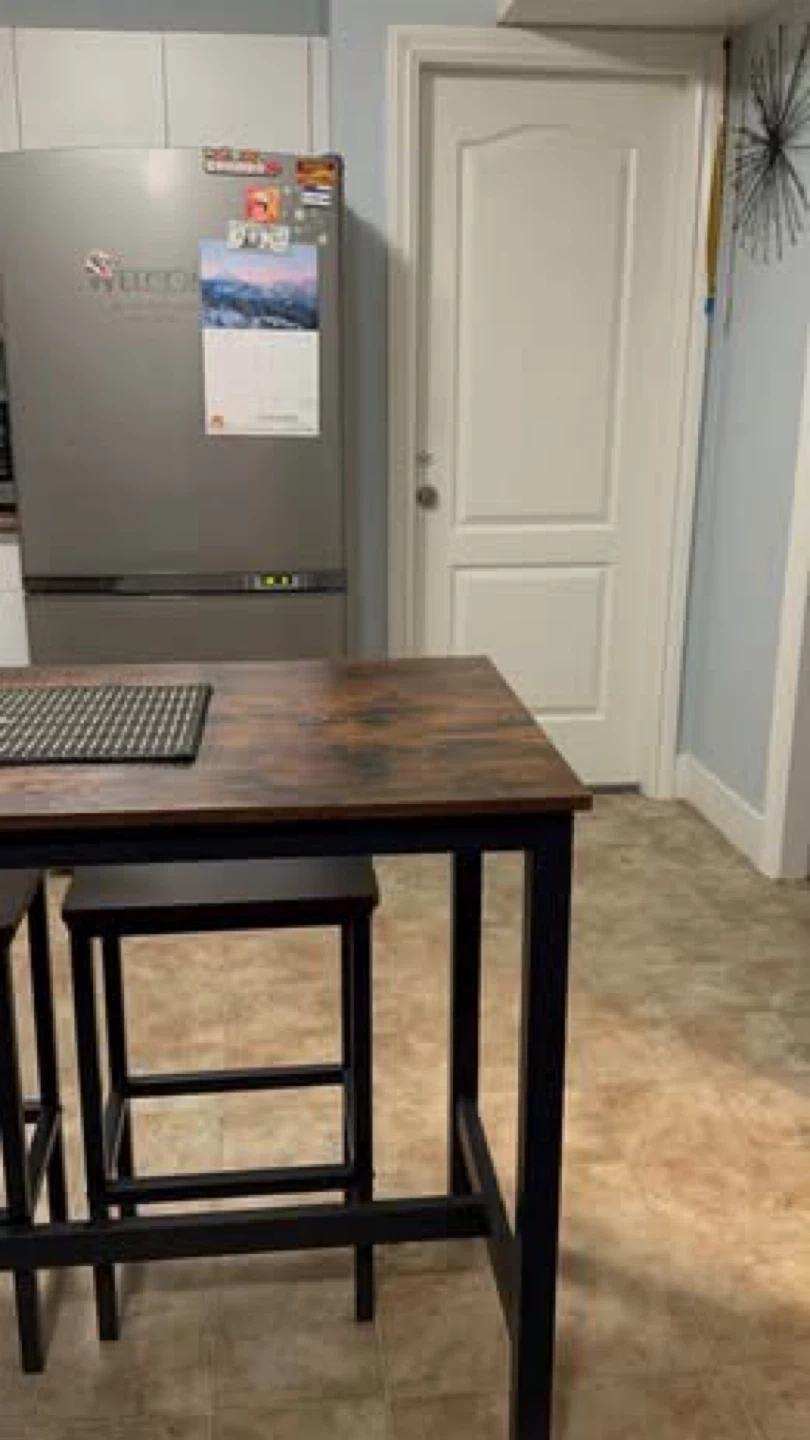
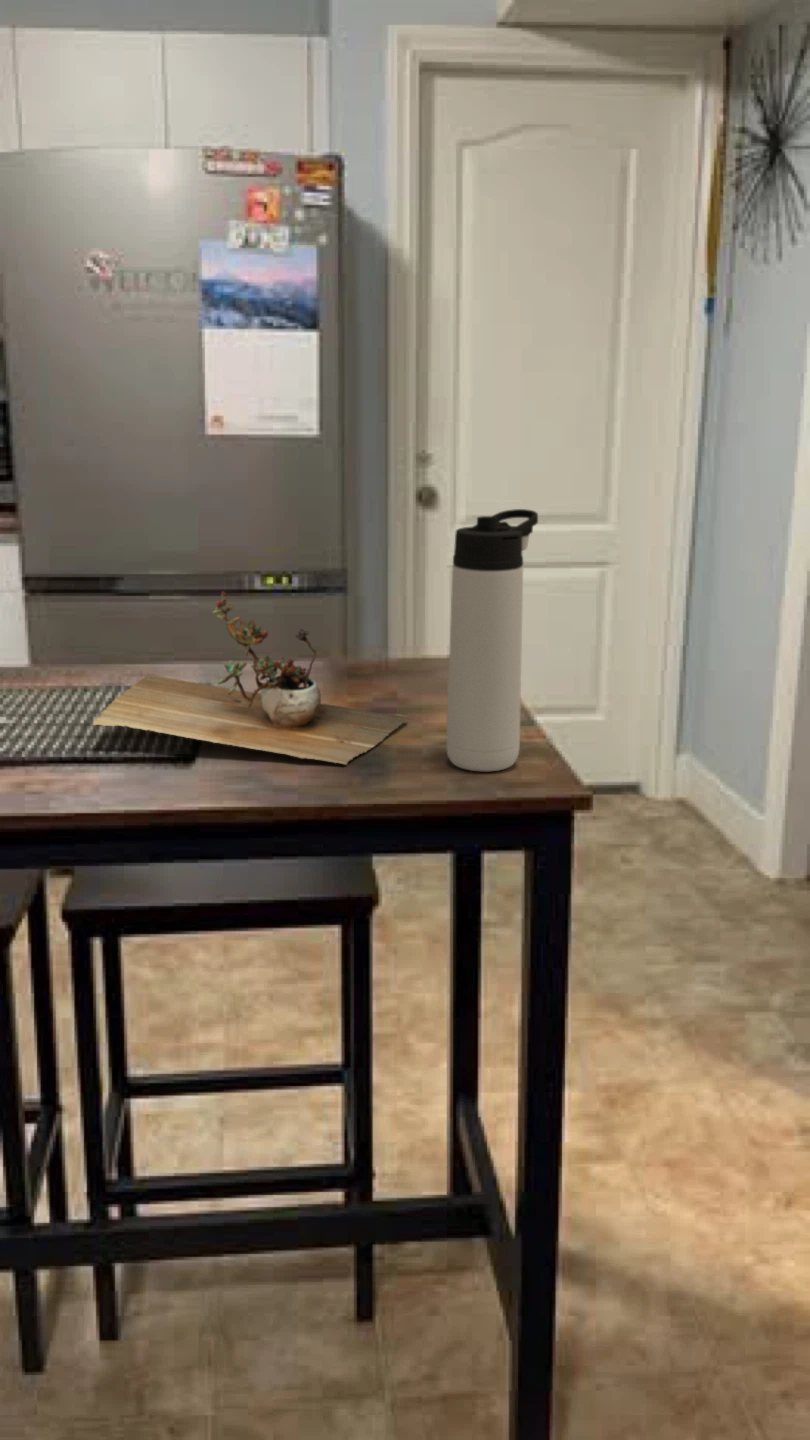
+ succulent plant (239, 663)
+ thermos bottle (495, 639)
